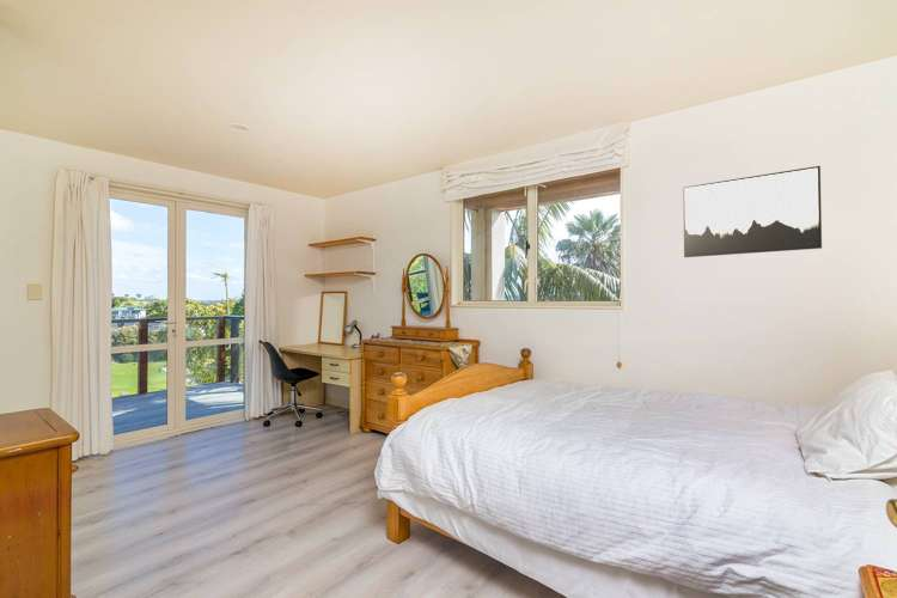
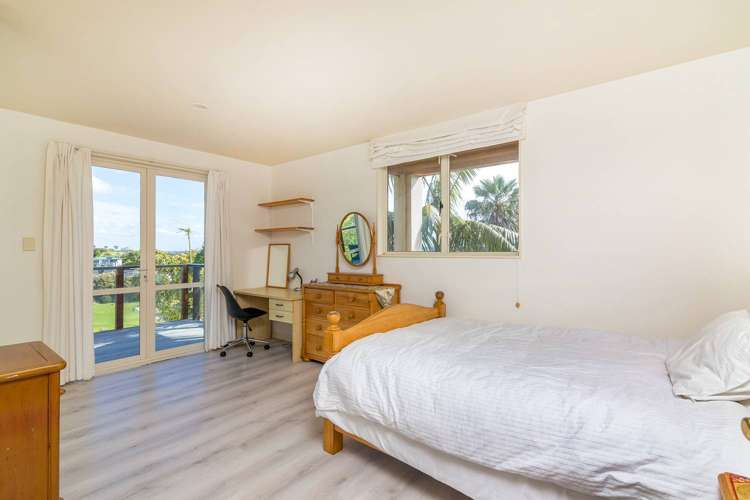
- wall art (746, 215)
